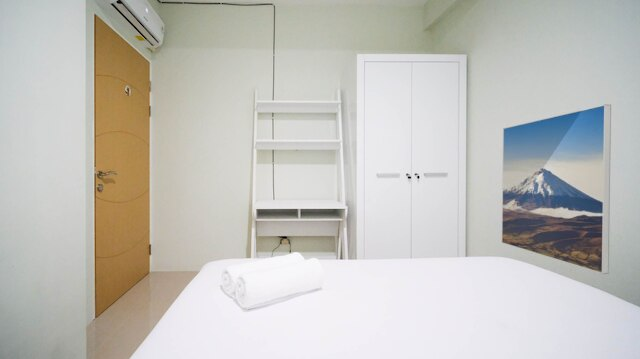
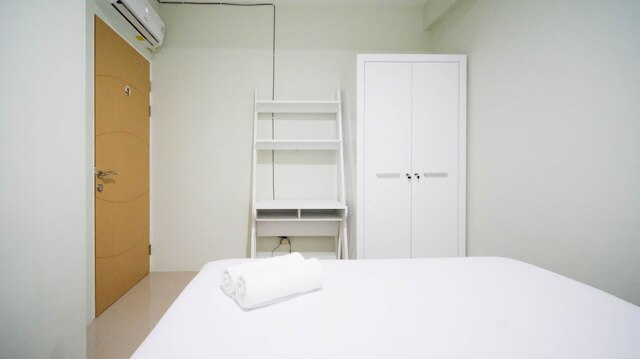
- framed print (545, 187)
